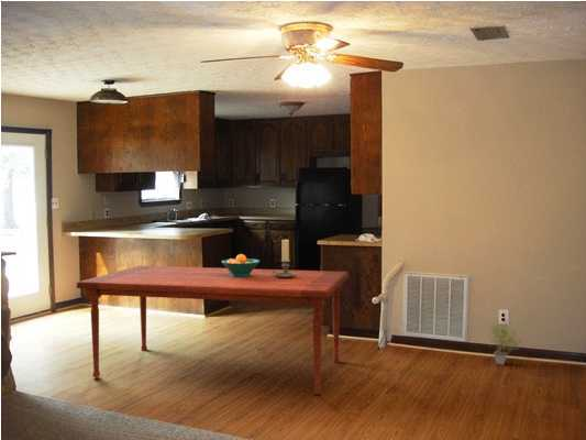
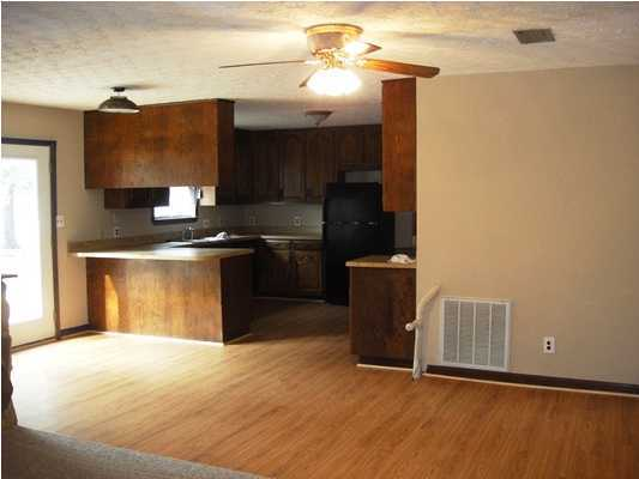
- potted plant (504, 340)
- candle holder (284, 257)
- dining table (219, 299)
- fruit bowl (241, 264)
